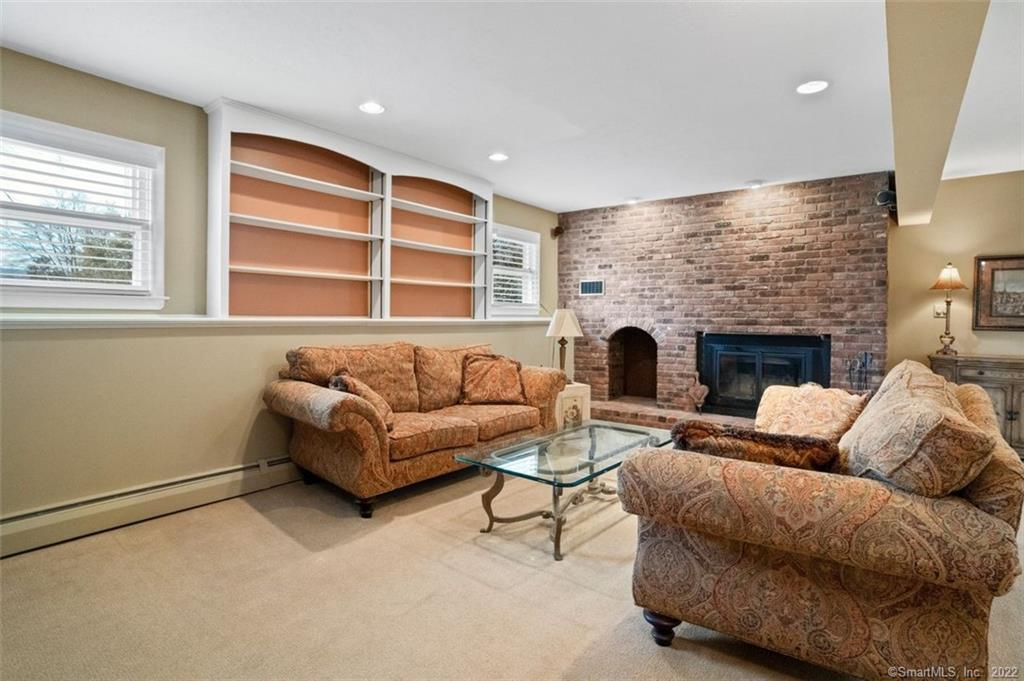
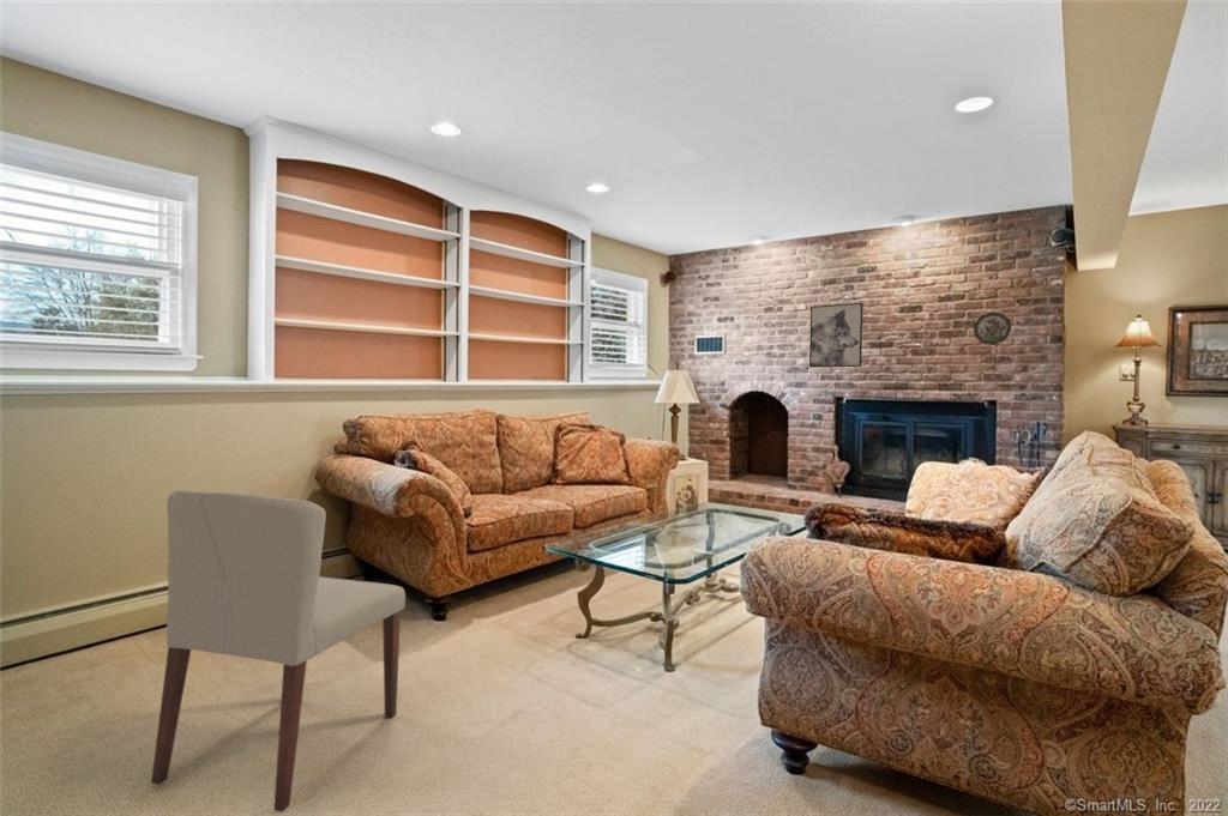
+ wall art (835, 336)
+ chair (284, 613)
+ decorative plate (992, 328)
